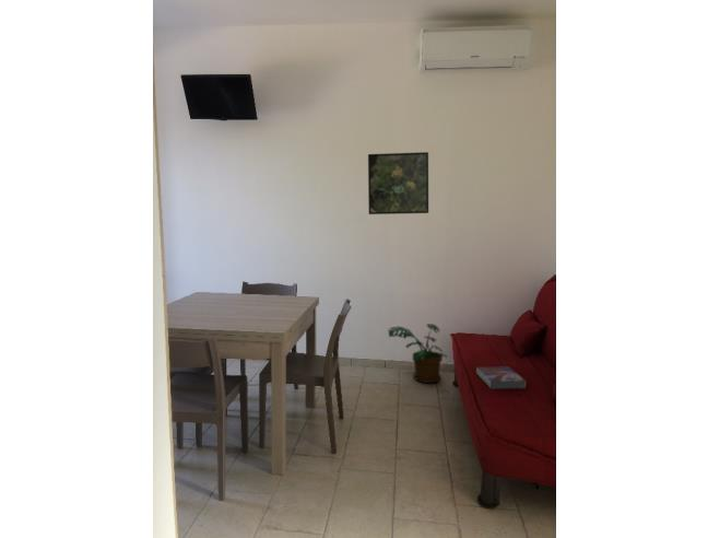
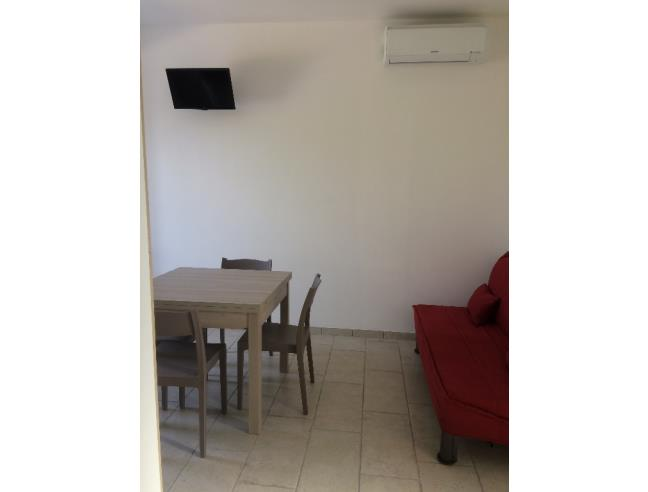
- textbook (499, 376)
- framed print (398, 183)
- potted plant (417, 351)
